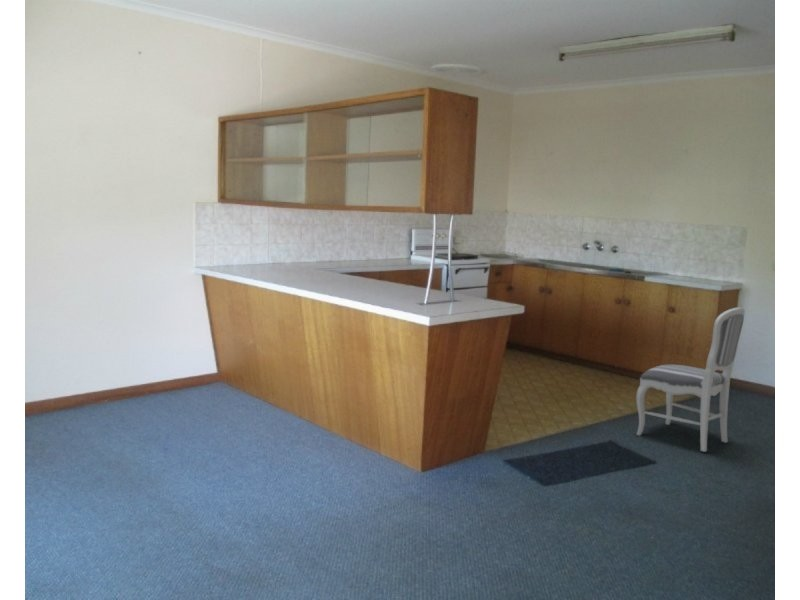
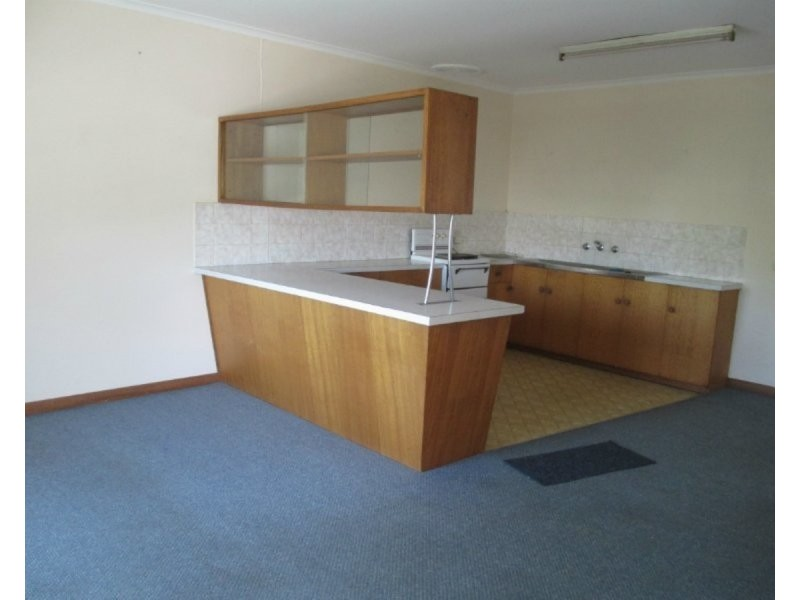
- dining chair (692, 371)
